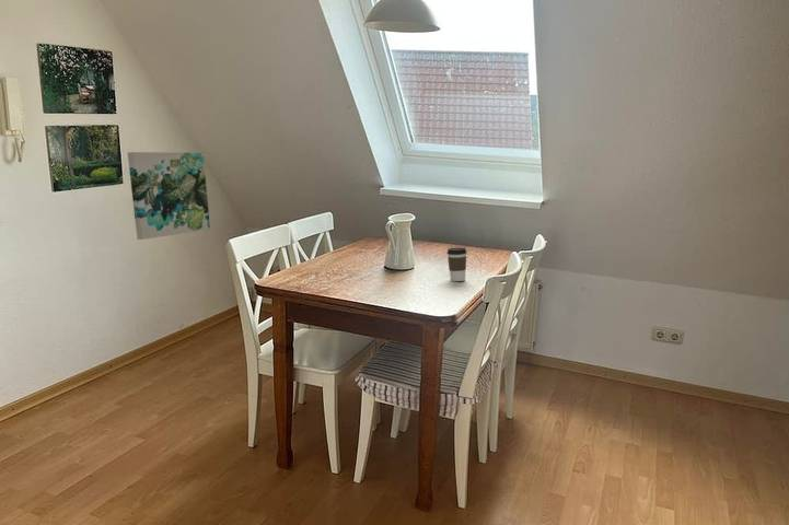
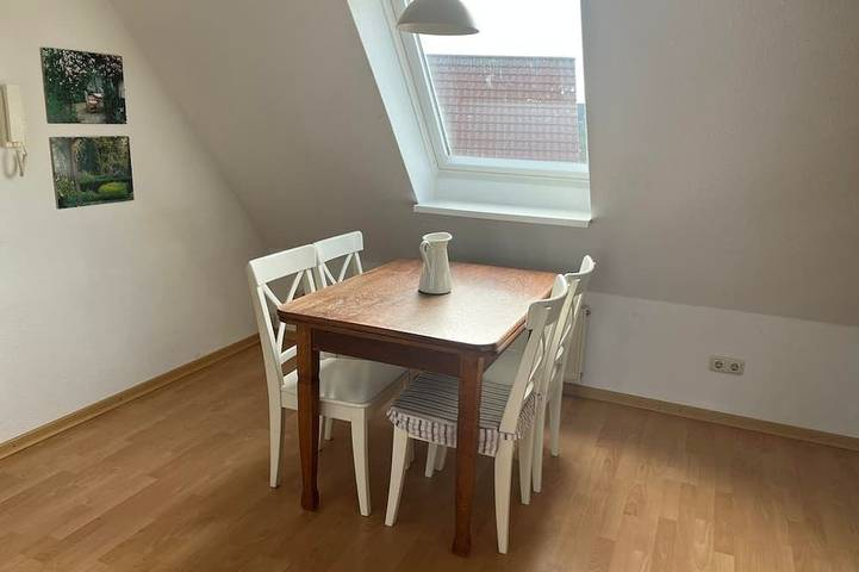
- wall art (171, 194)
- coffee cup (456, 264)
